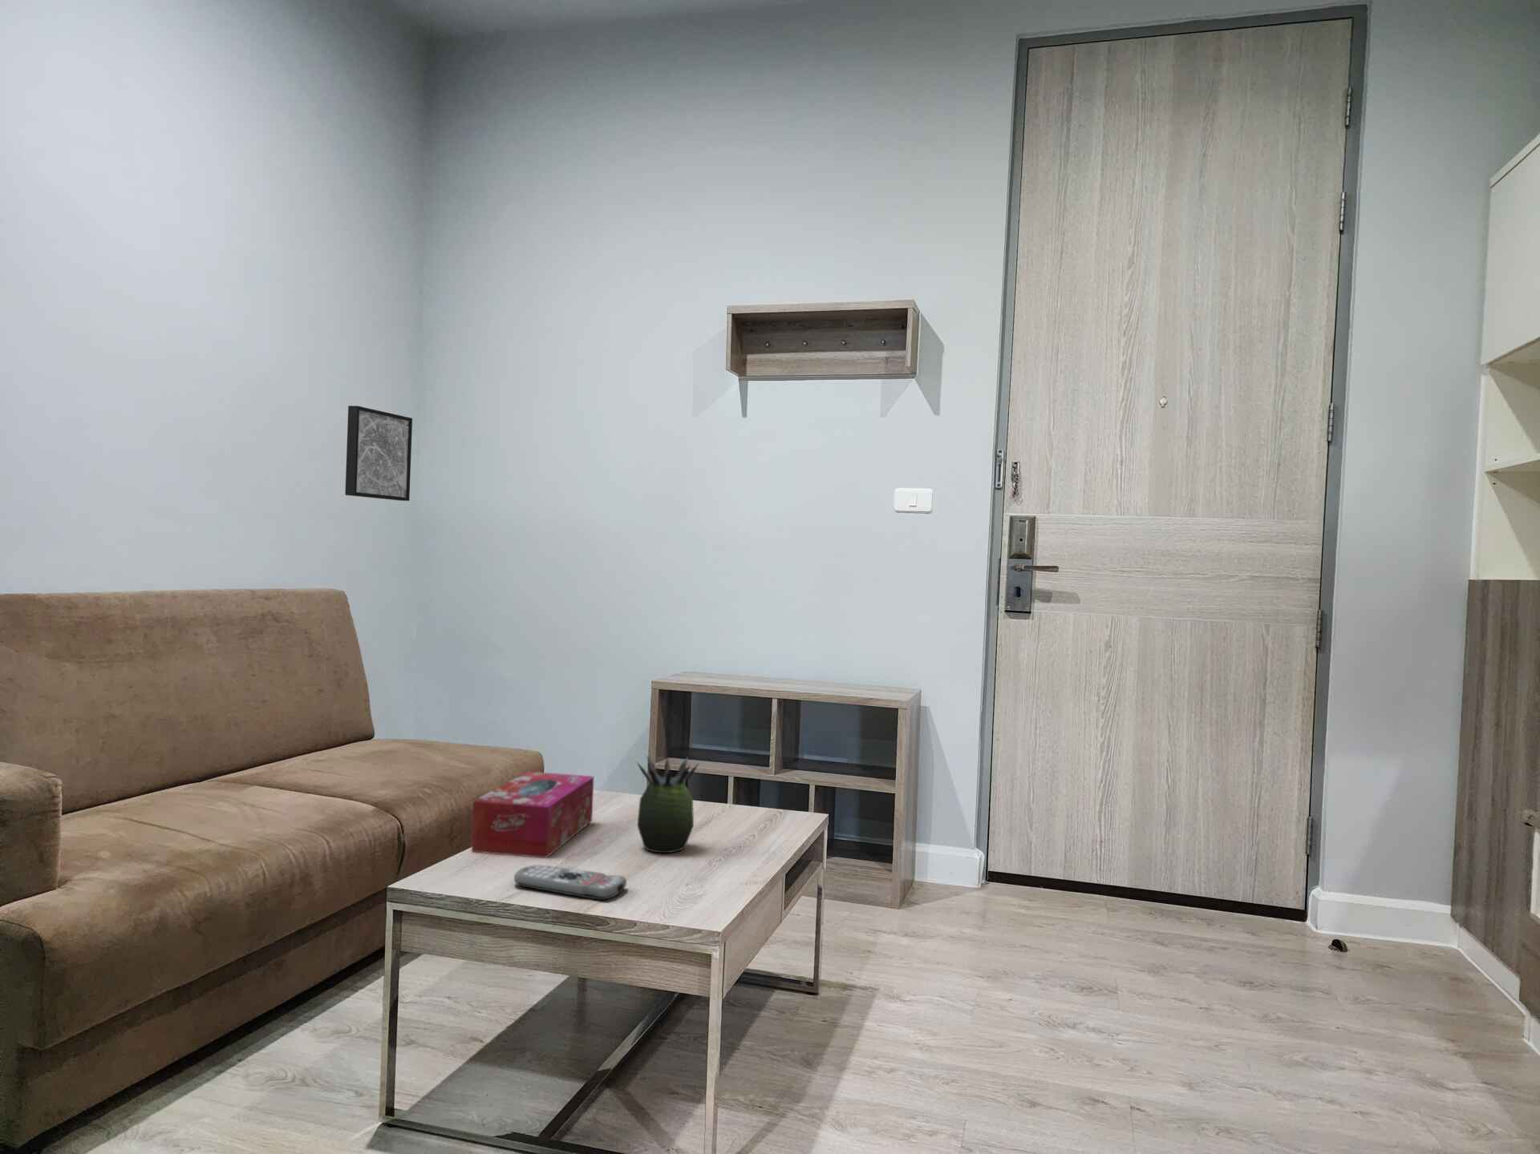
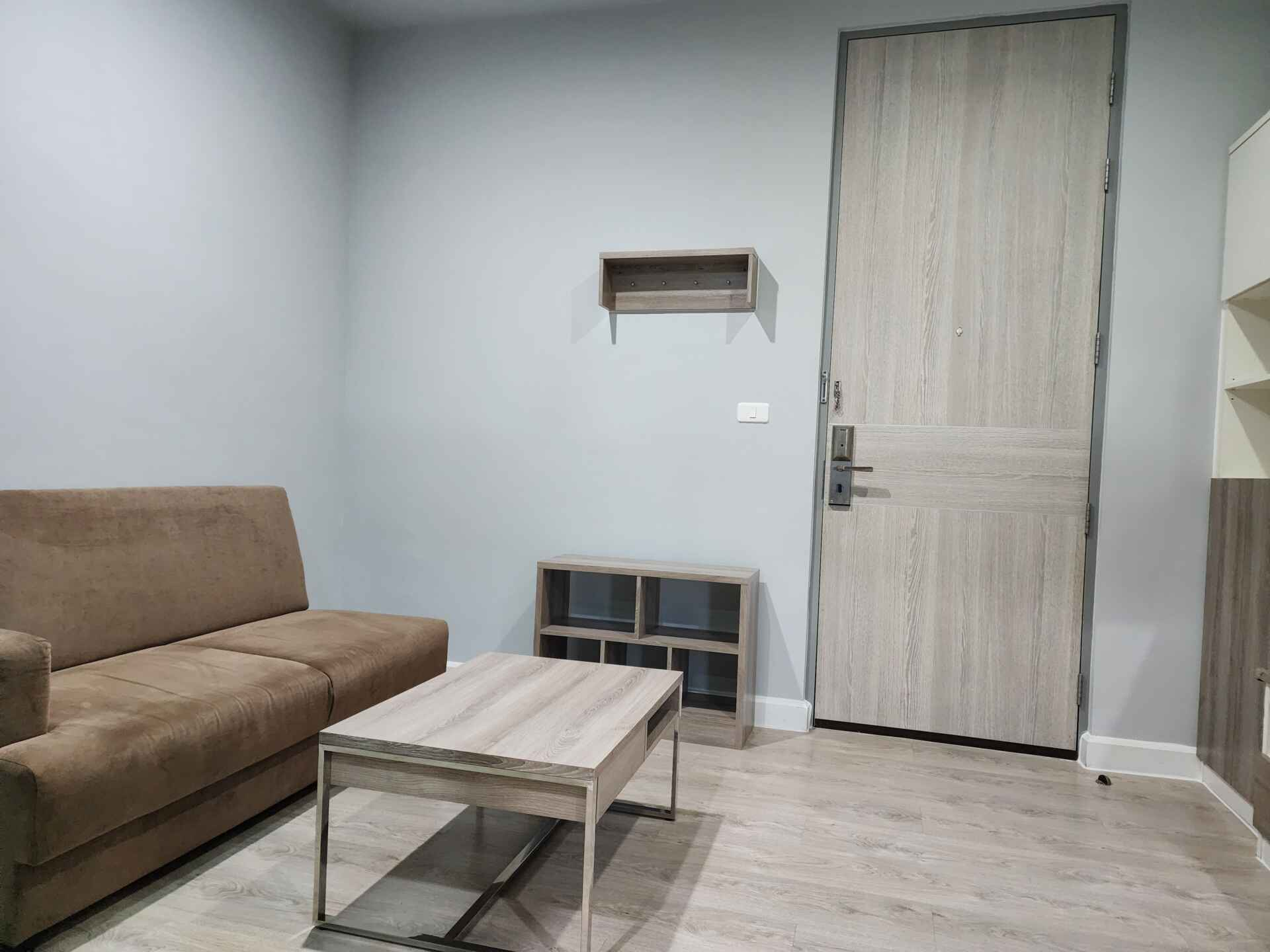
- succulent plant (666, 802)
- wall art (380, 456)
- remote control (567, 881)
- tissue box (536, 811)
